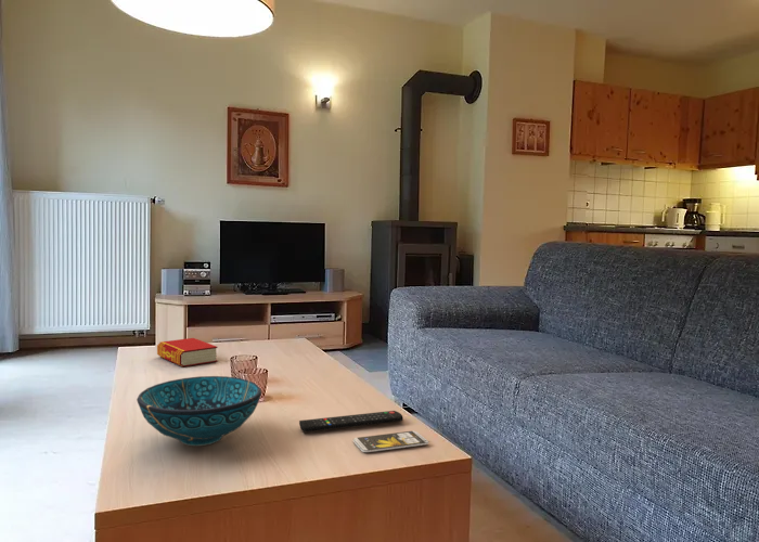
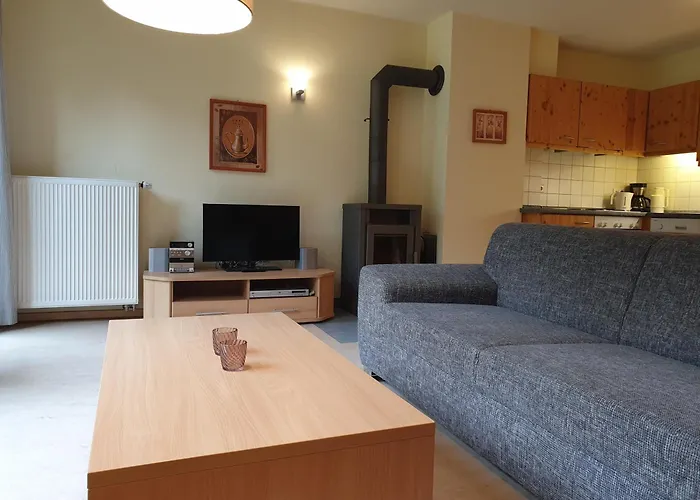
- smartphone (390, 441)
- decorative bowl (201, 414)
- remote control (352, 422)
- book (186, 351)
